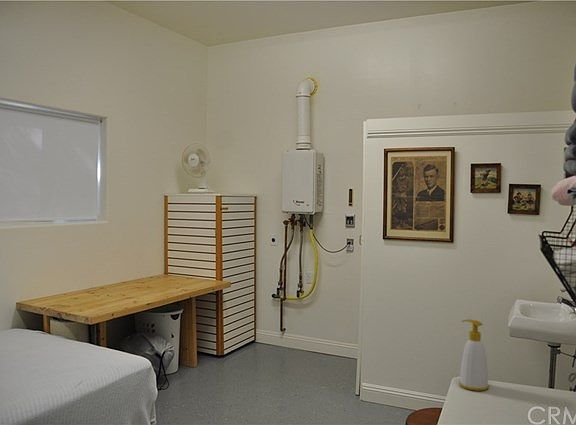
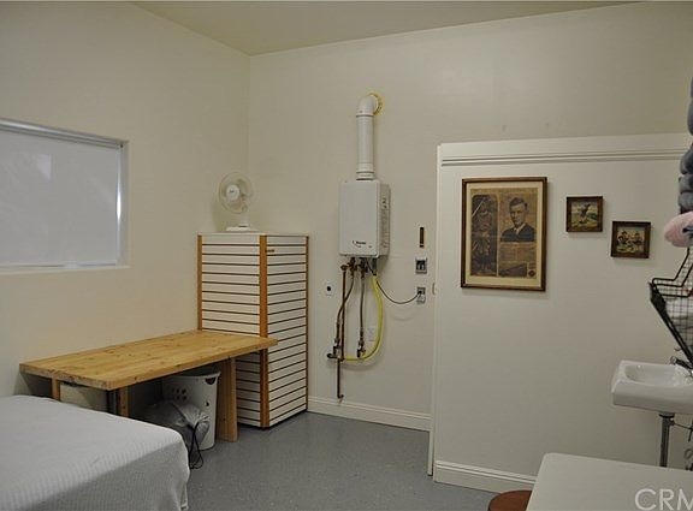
- soap bottle (474, 353)
